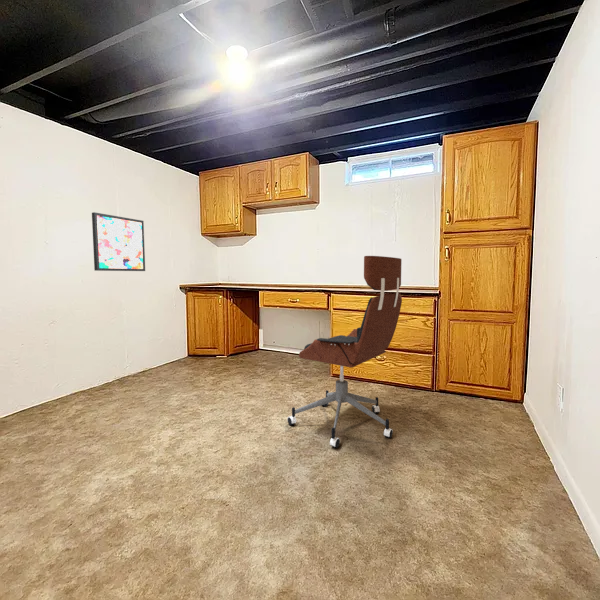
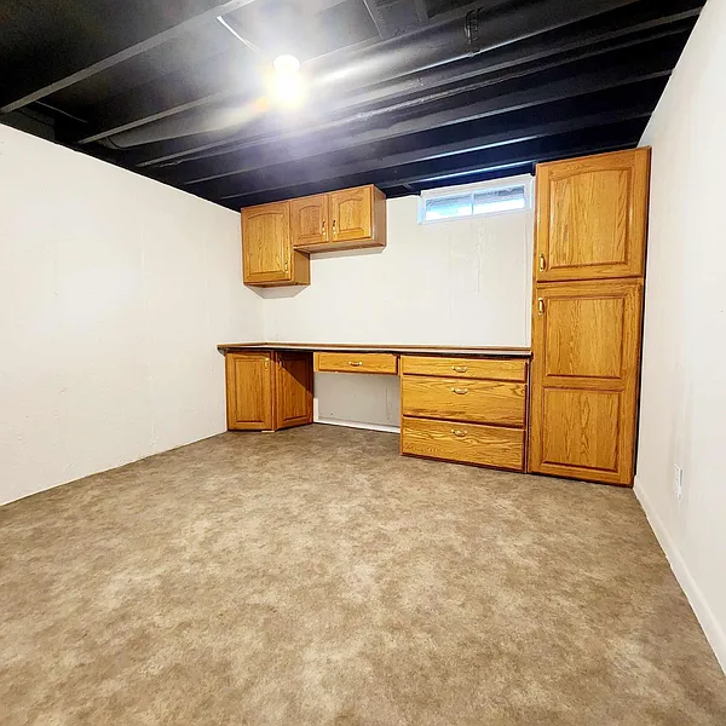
- office chair (346, 342)
- wall art (120, 244)
